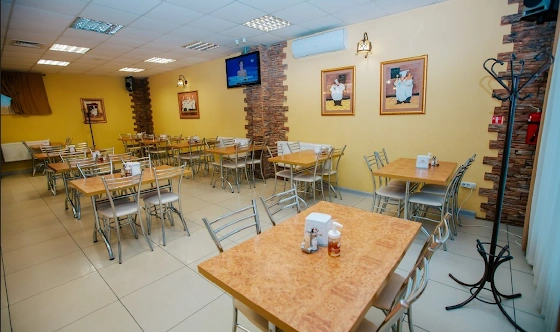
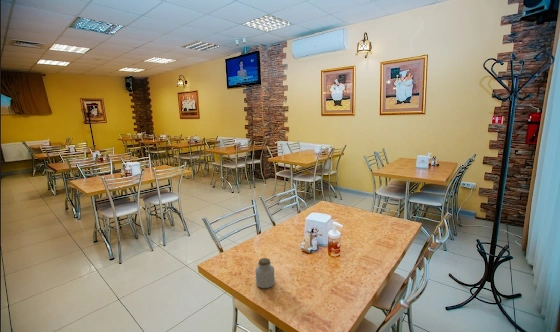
+ jar (264, 271)
